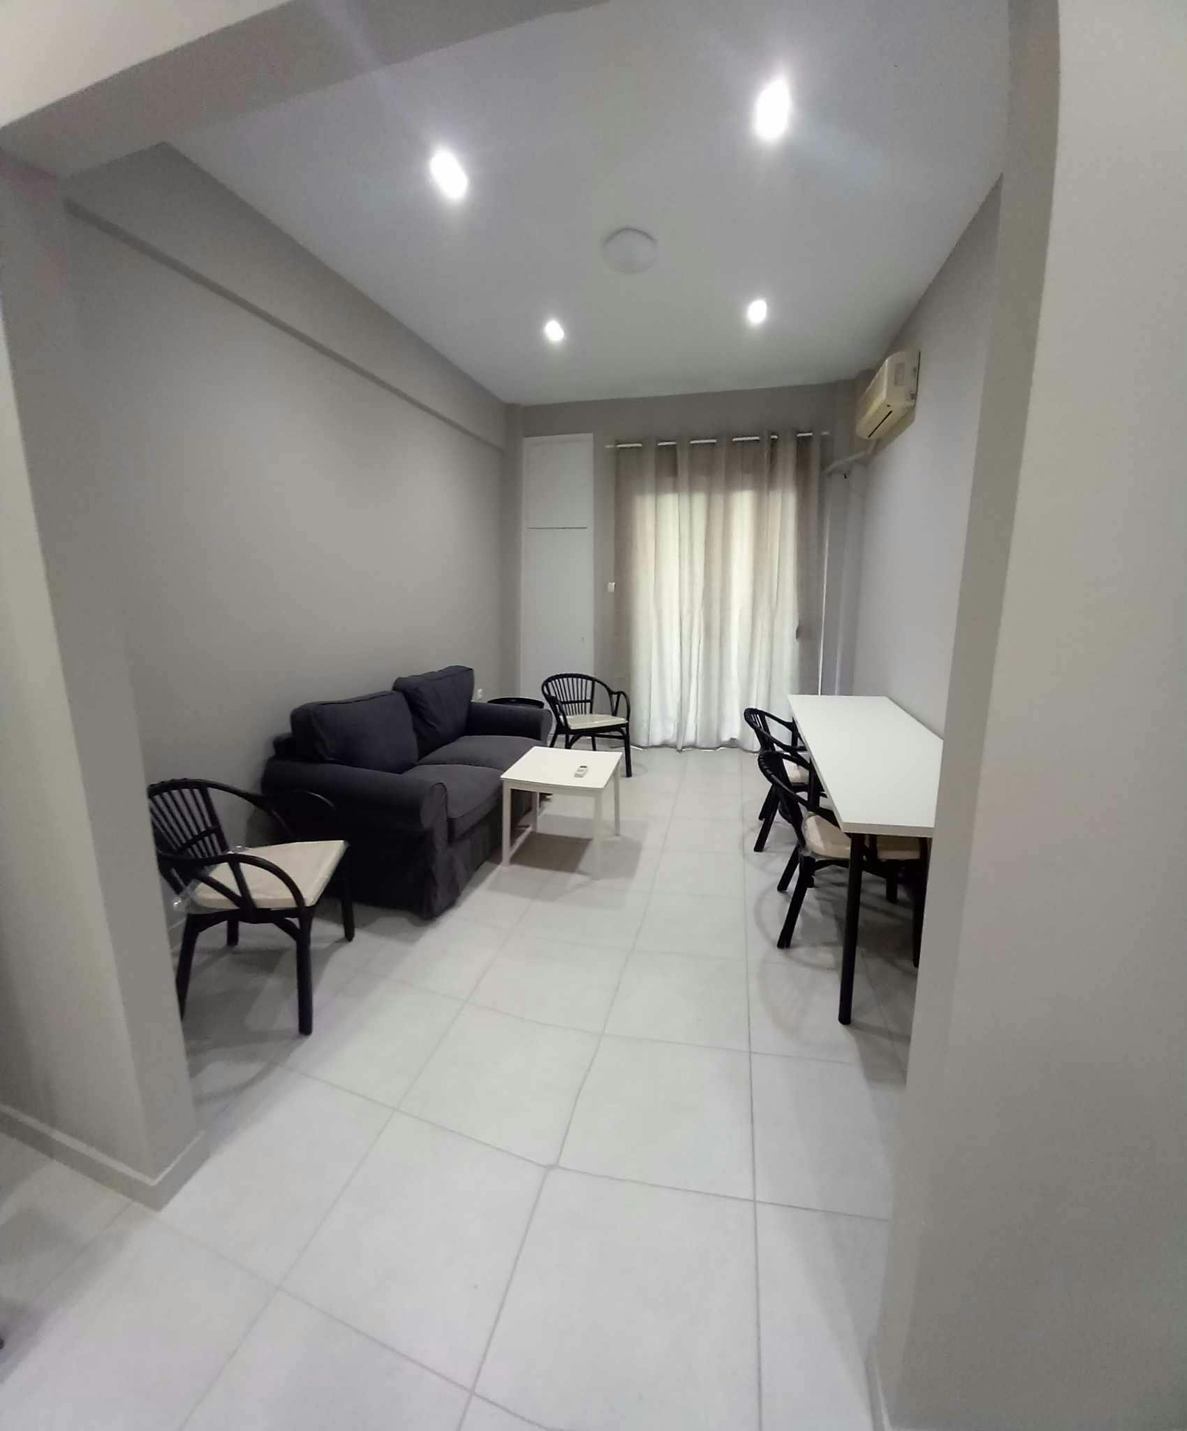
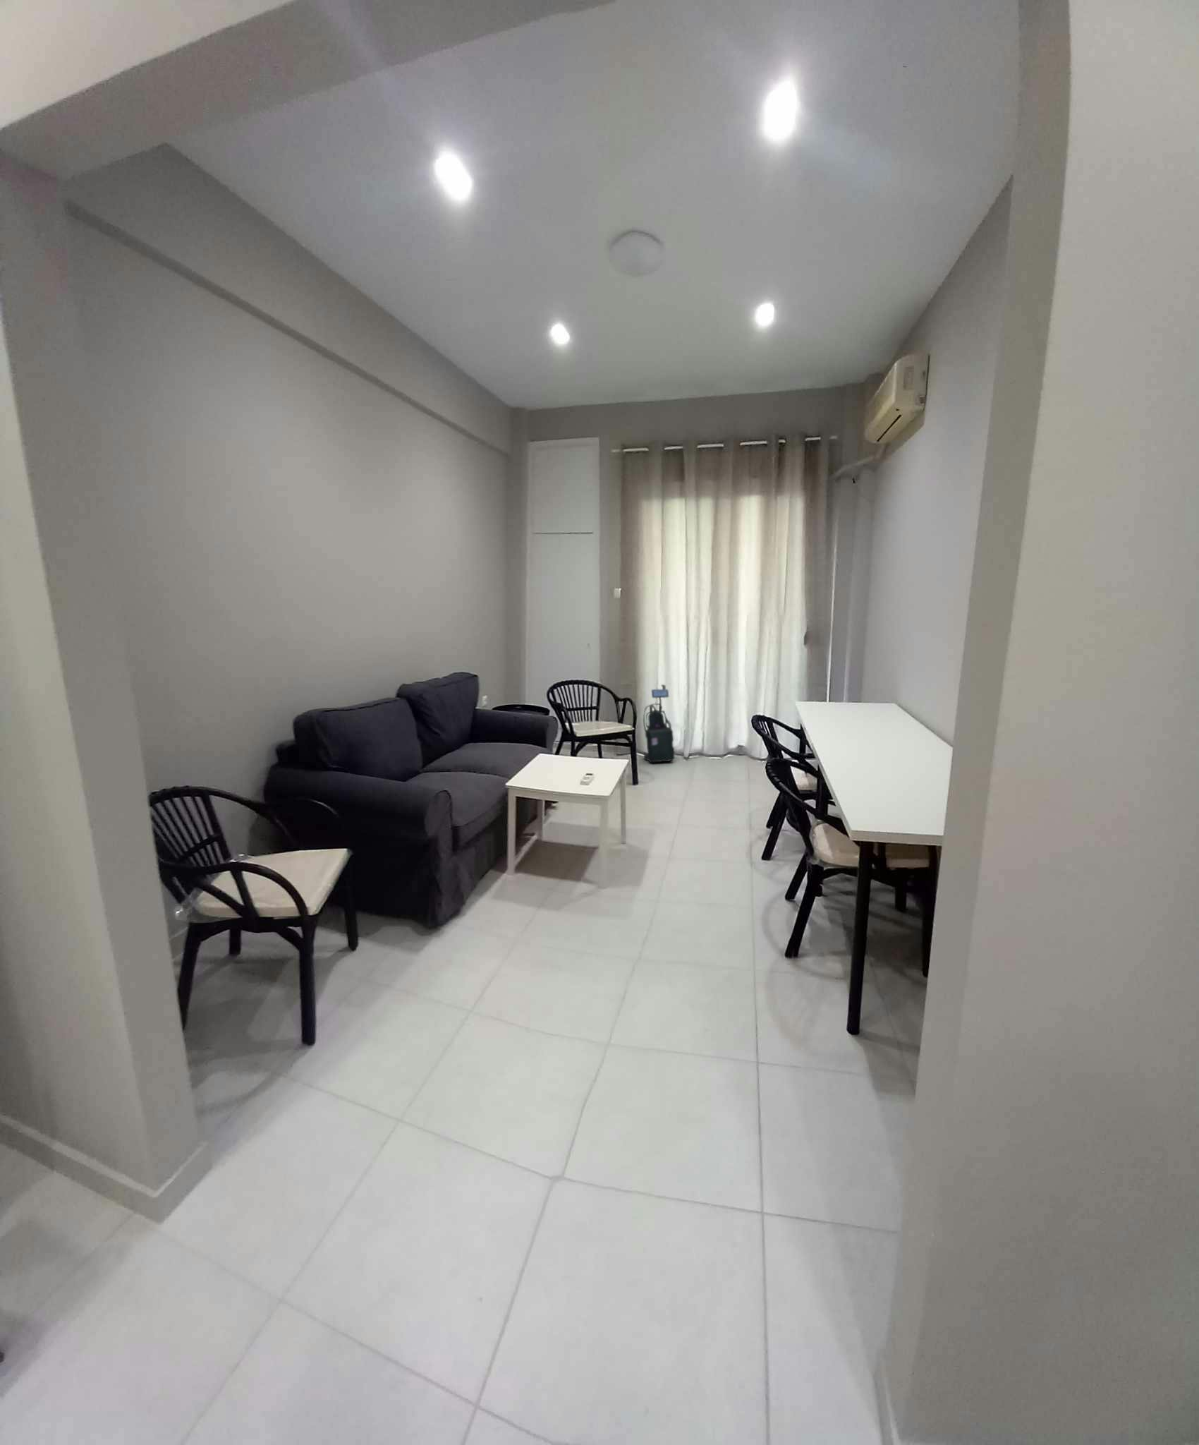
+ vacuum cleaner (659, 724)
